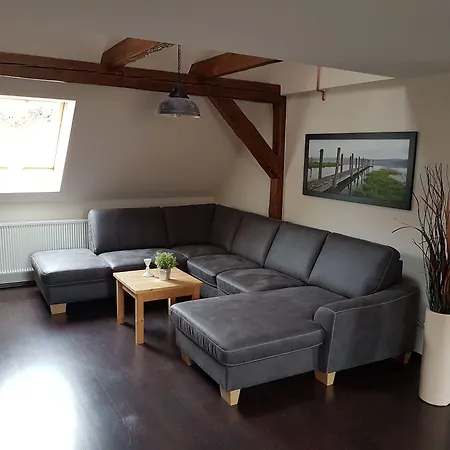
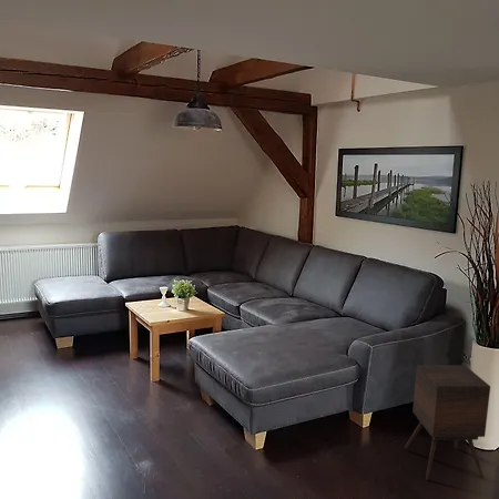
+ side table (446, 419)
